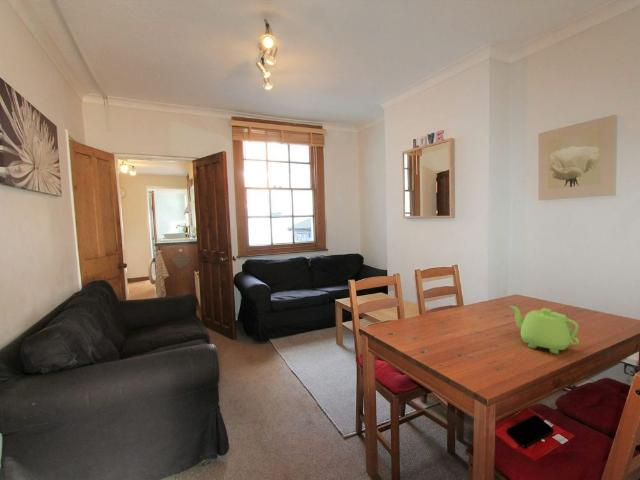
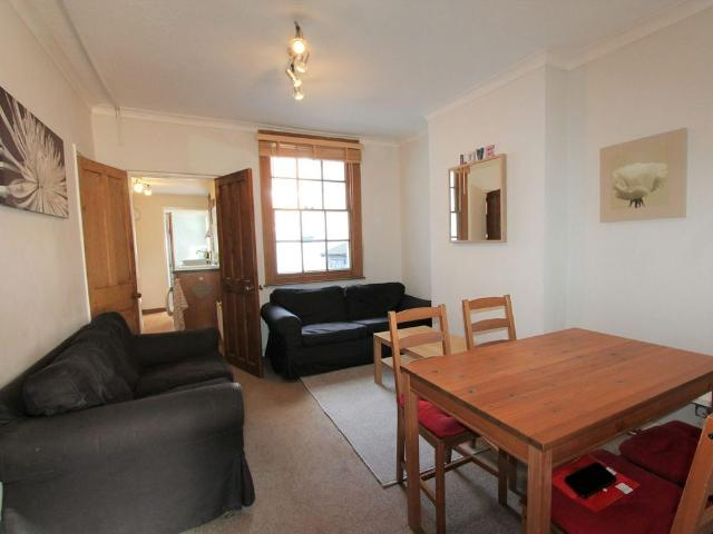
- teapot (543, 325)
